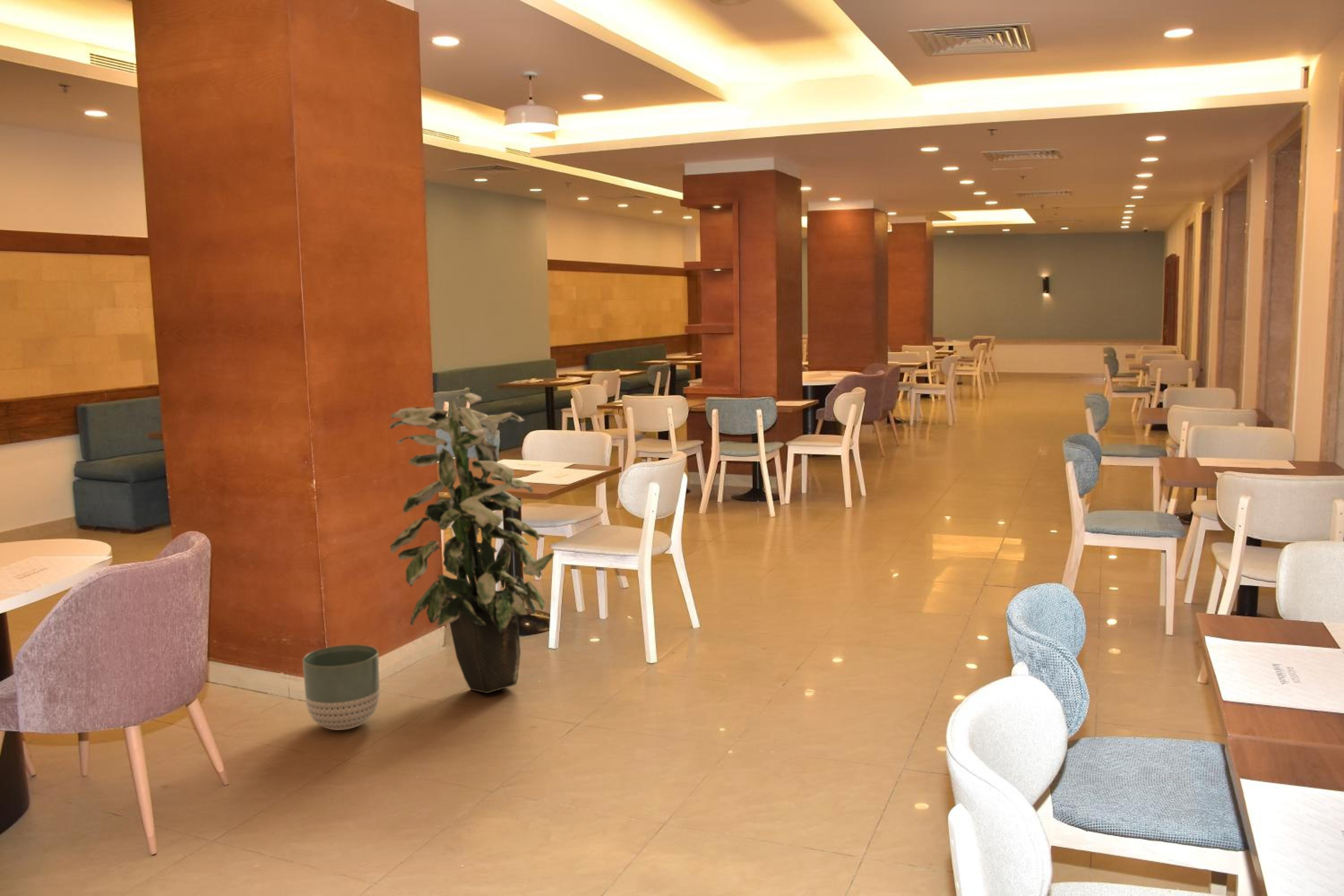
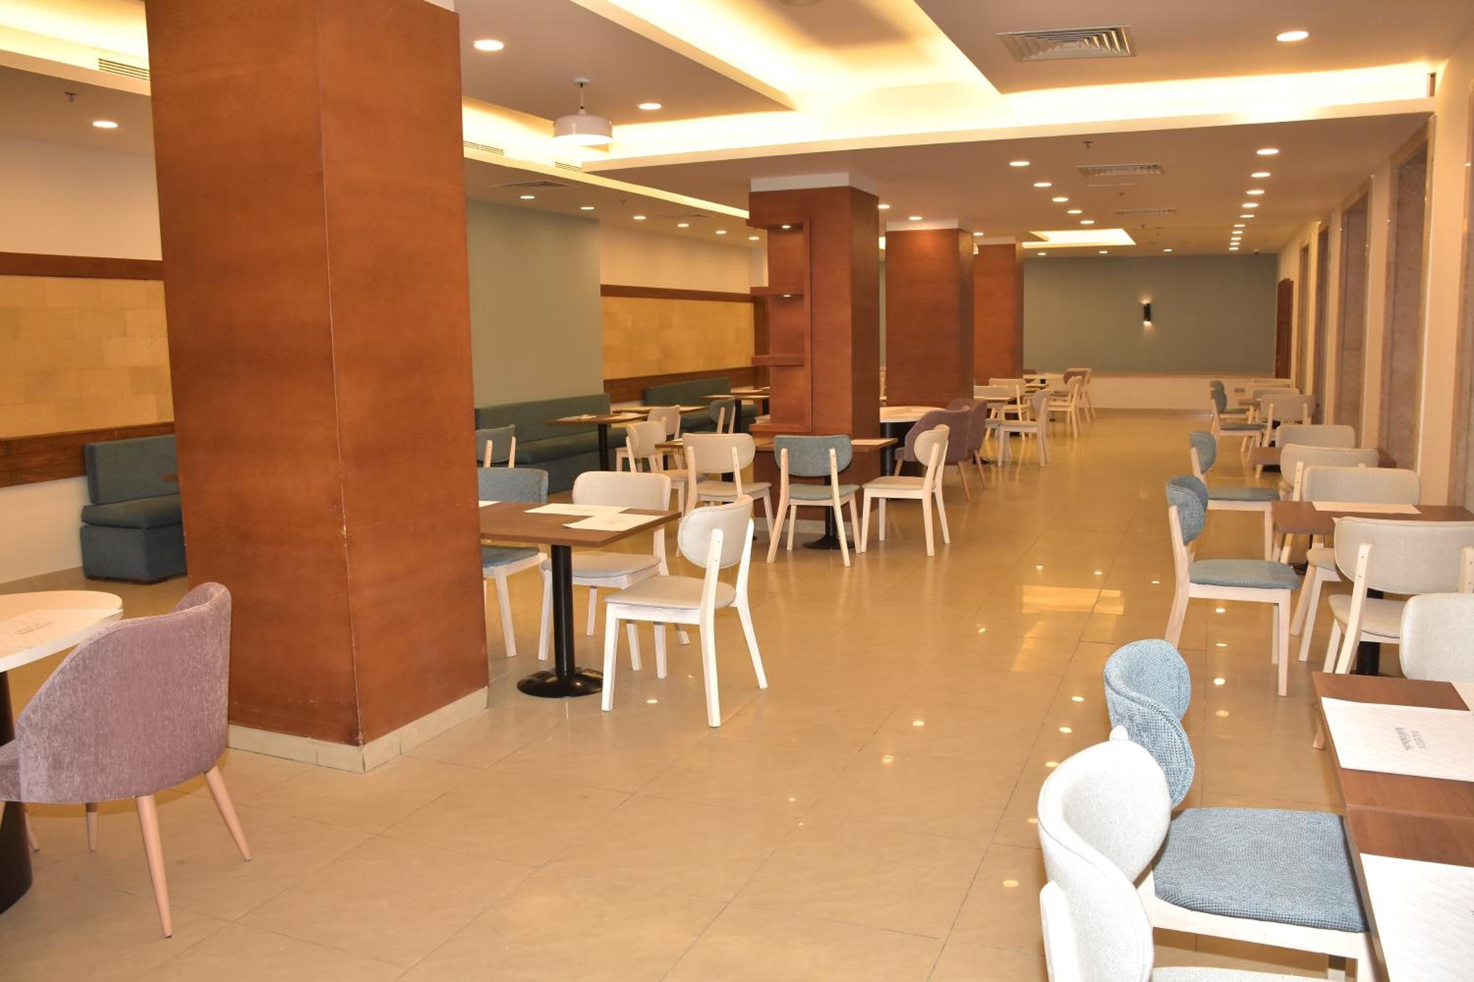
- indoor plant (470, 543)
- planter (343, 690)
